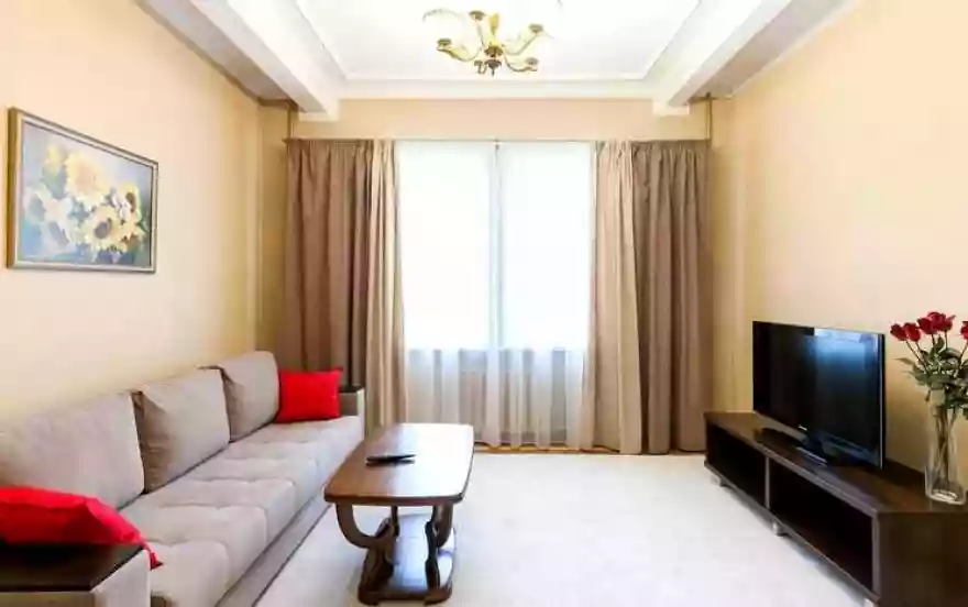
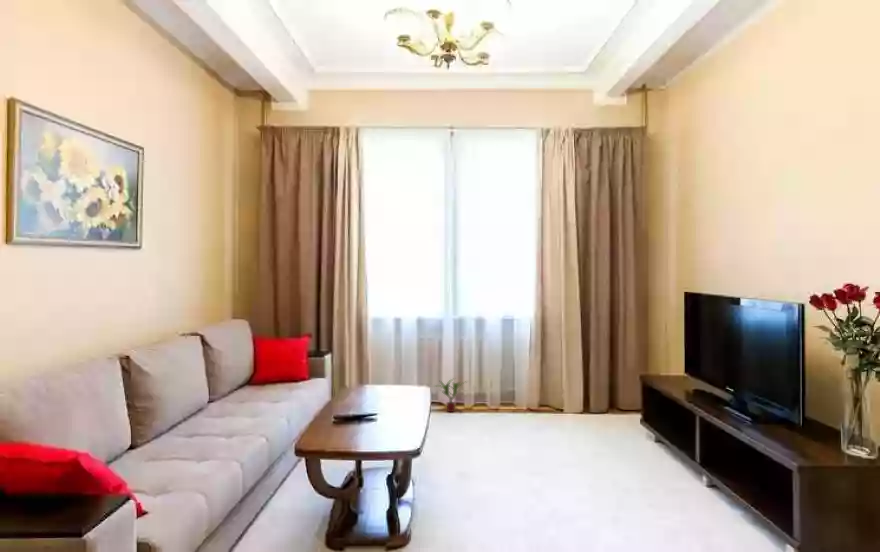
+ potted plant (452, 395)
